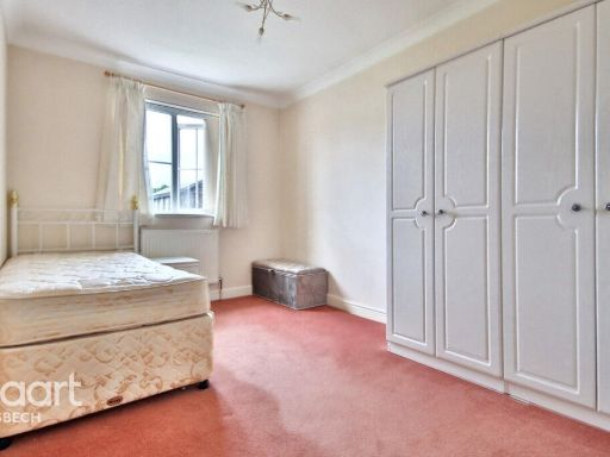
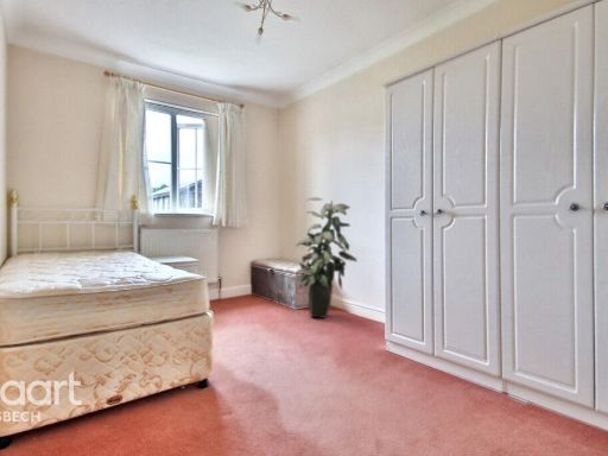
+ indoor plant (322, 255)
